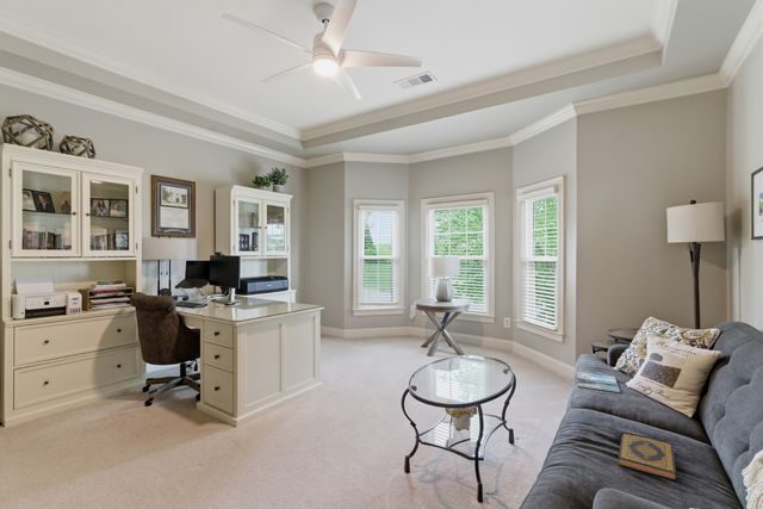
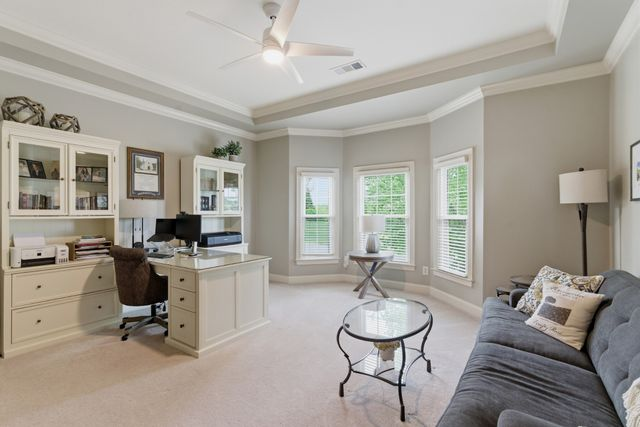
- magazine (596, 380)
- hardback book (646, 454)
